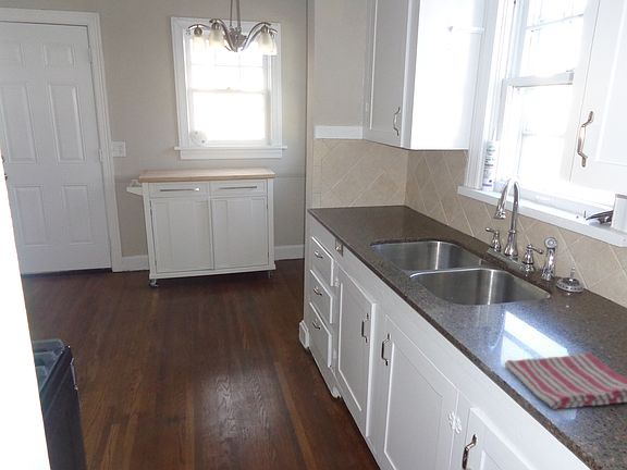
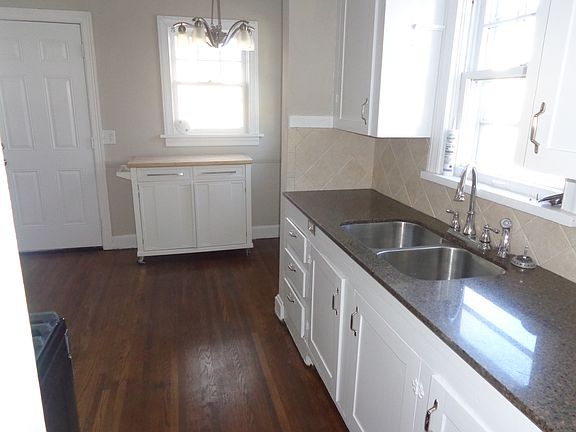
- dish towel (570, 375)
